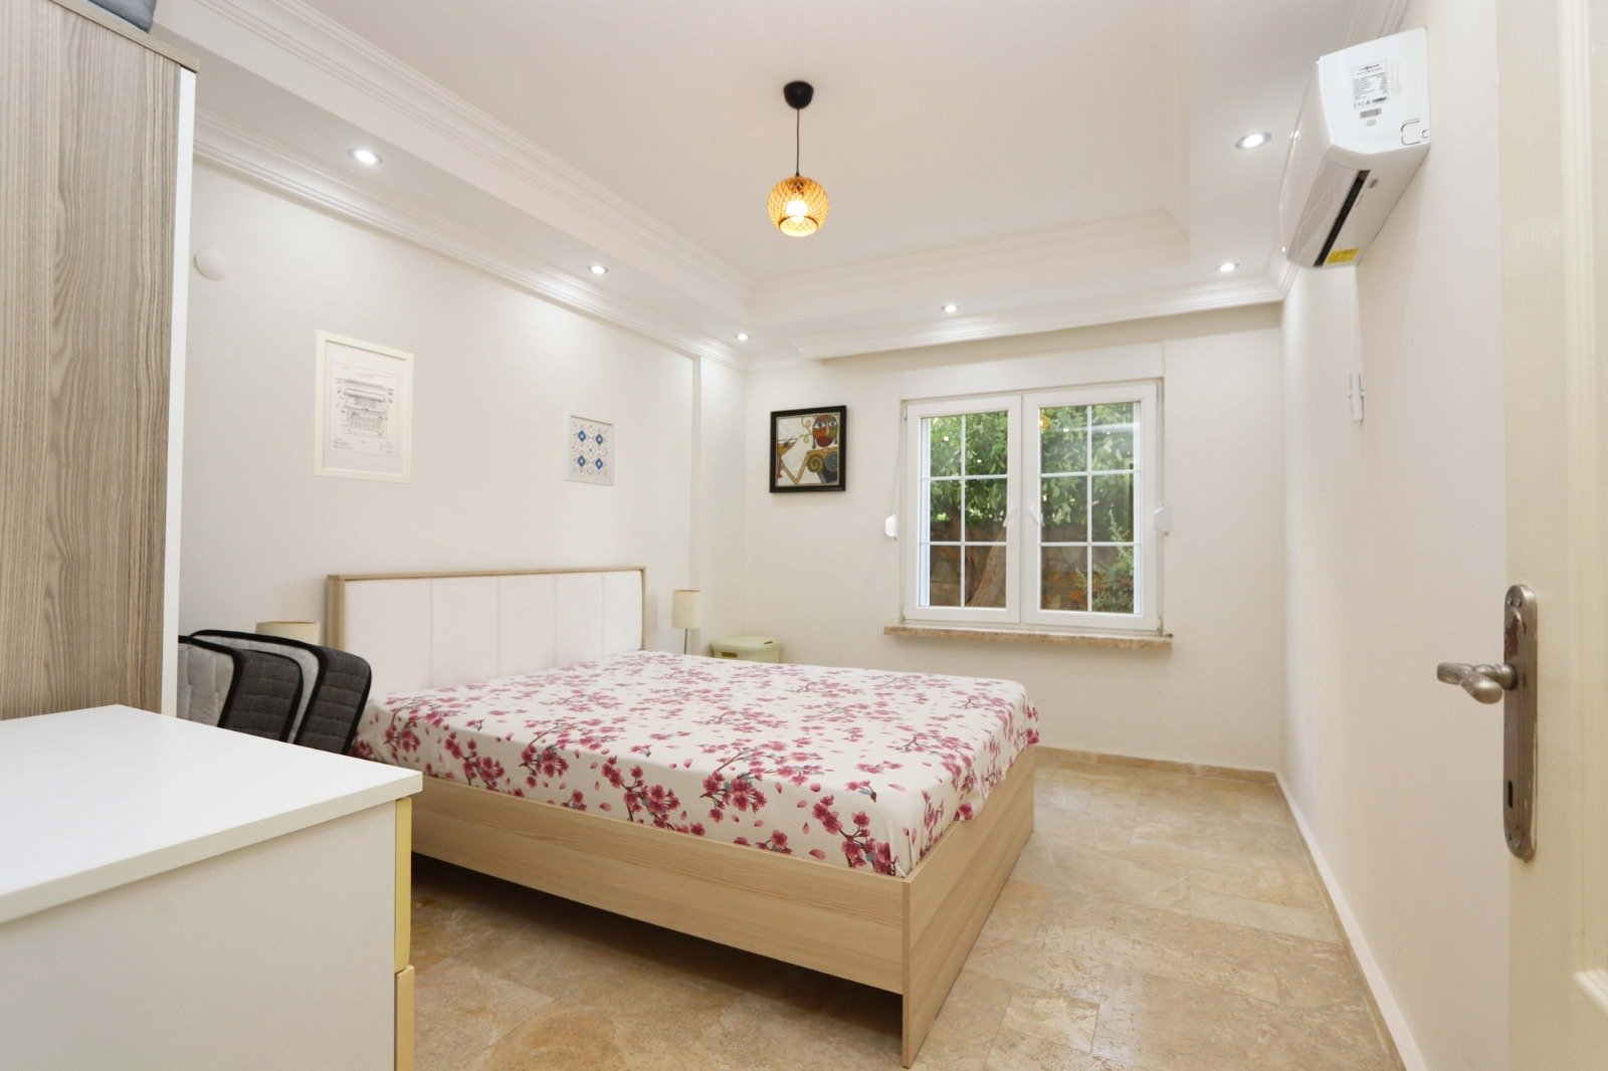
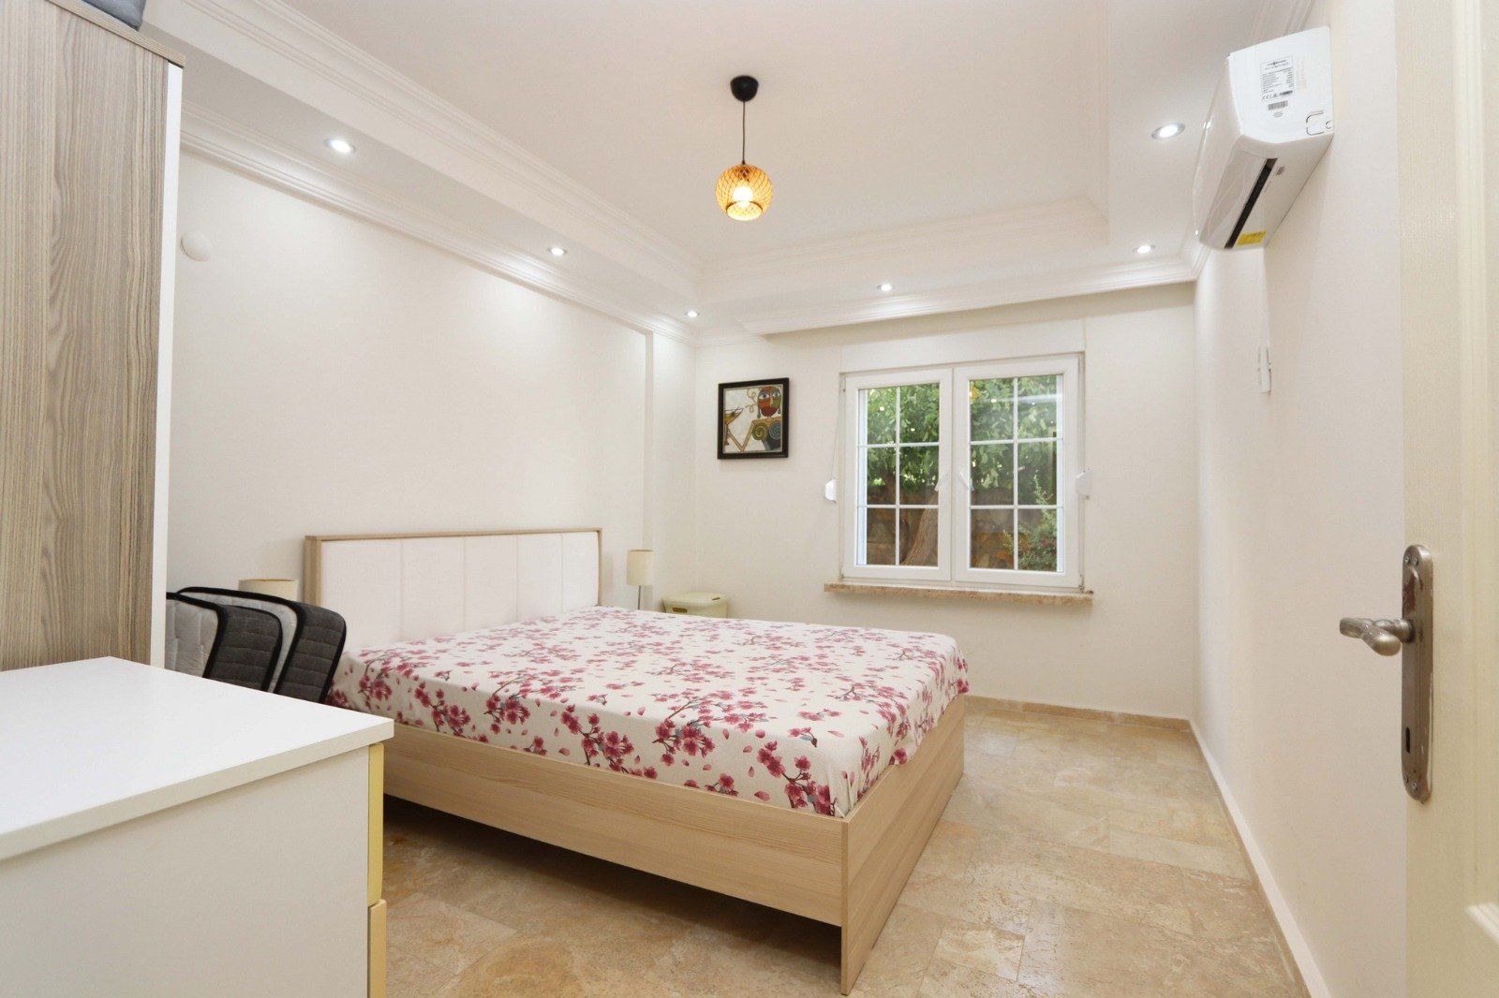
- wall art (365, 411)
- wall art (589, 449)
